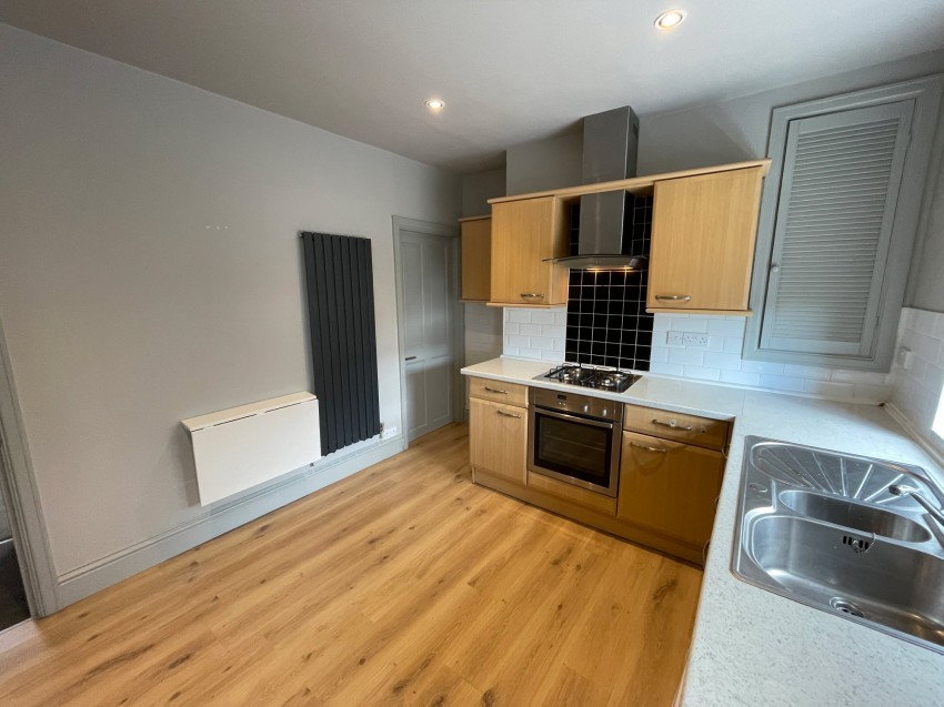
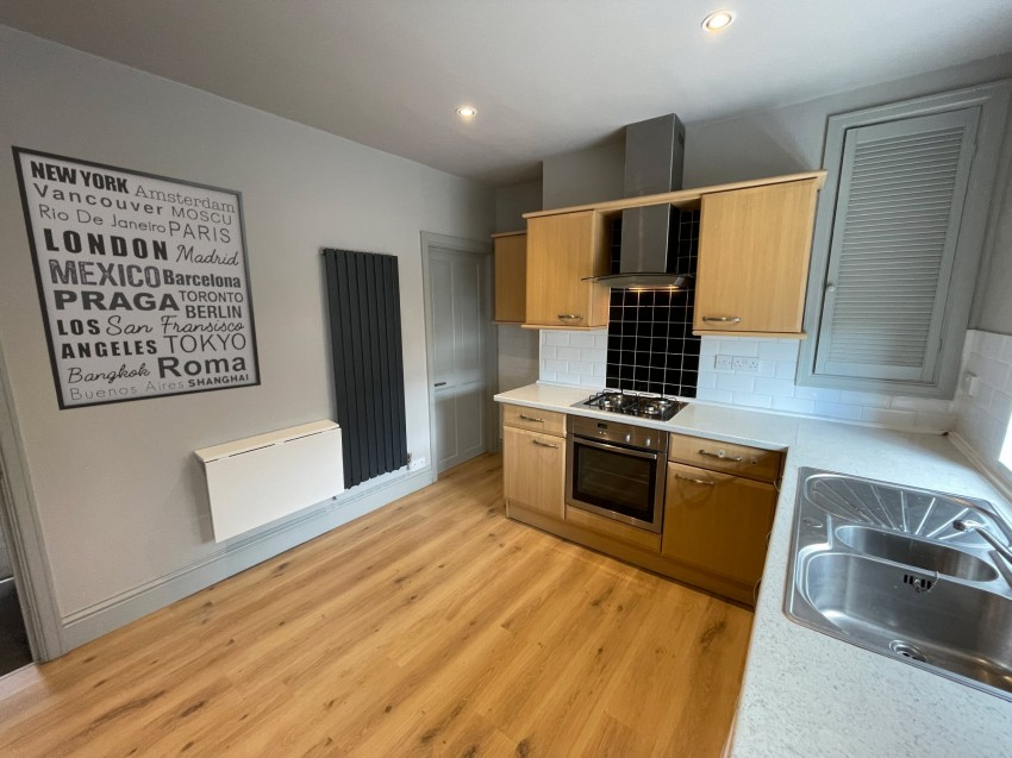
+ wall art (160, 288)
